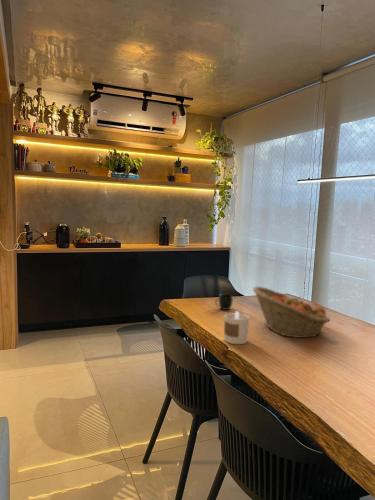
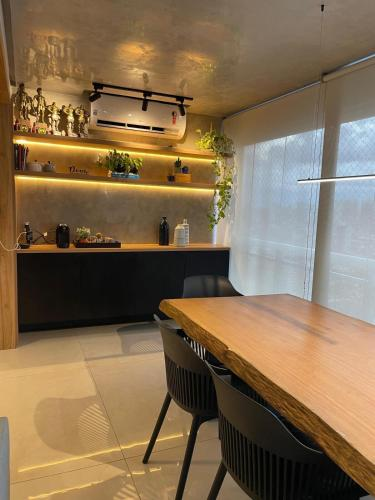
- candle (236, 325)
- mug (223, 302)
- fruit basket (288, 309)
